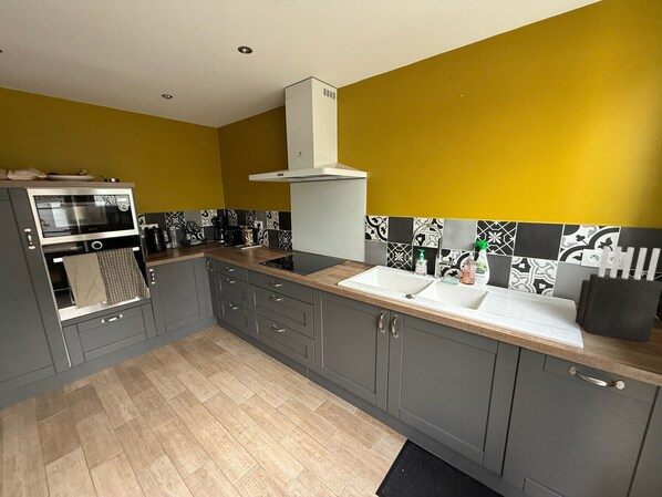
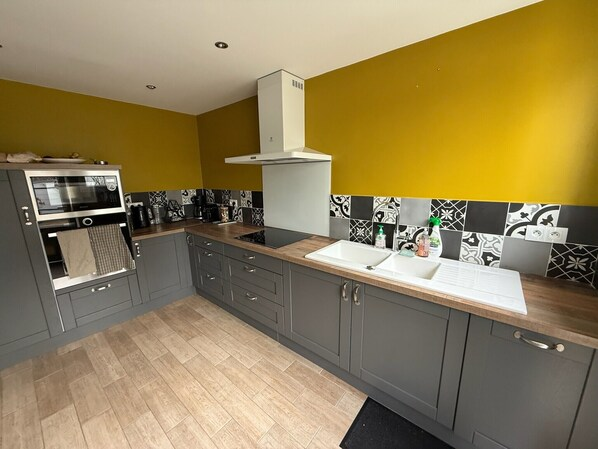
- knife block (616, 289)
